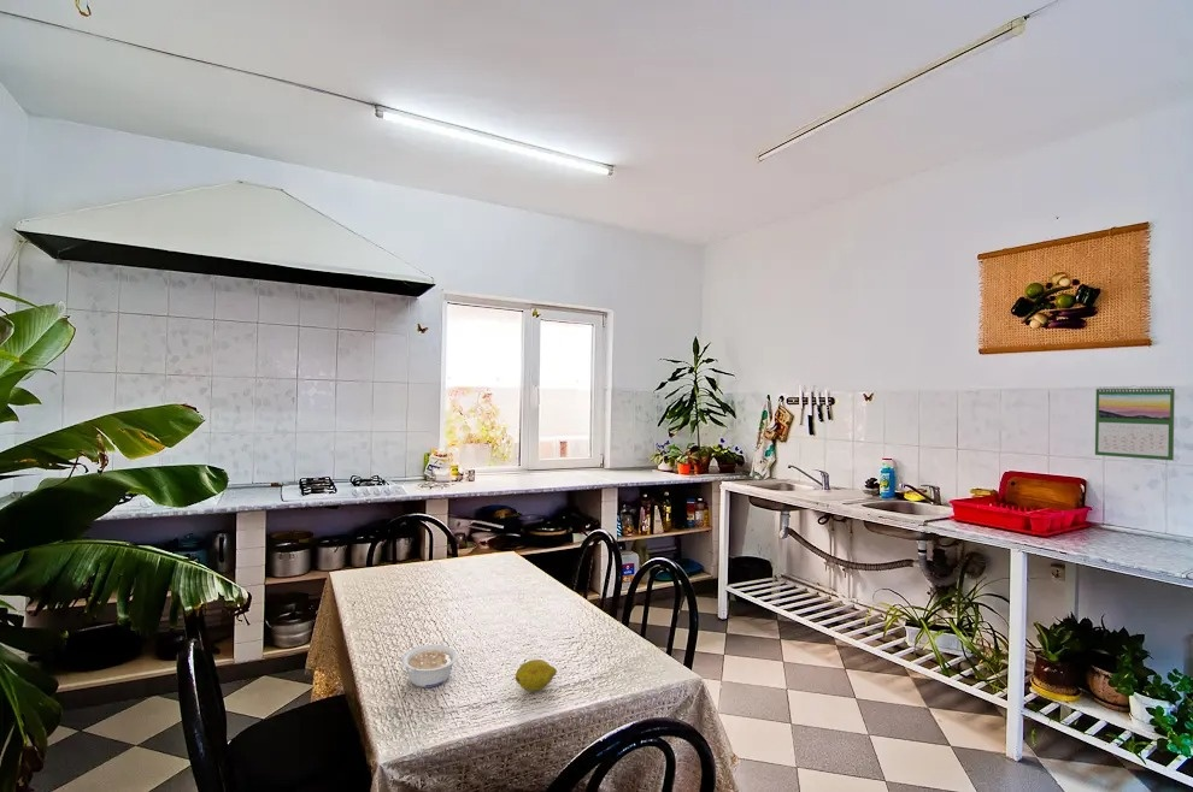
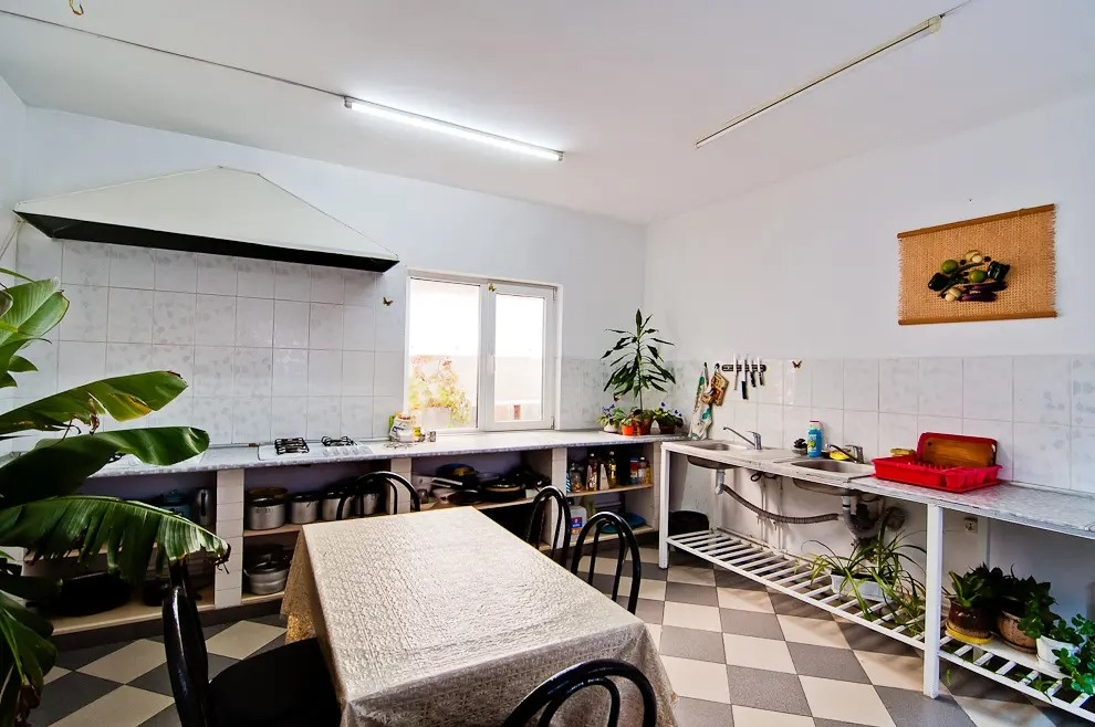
- legume (429, 666)
- fruit (535, 674)
- calendar (1133, 421)
